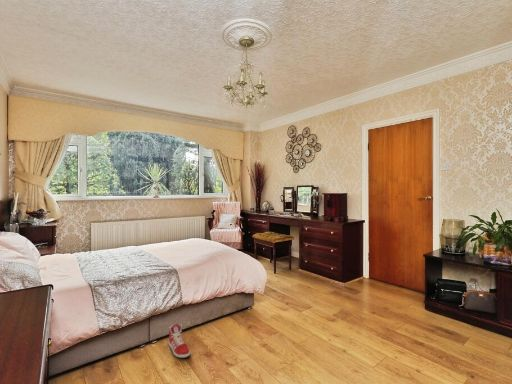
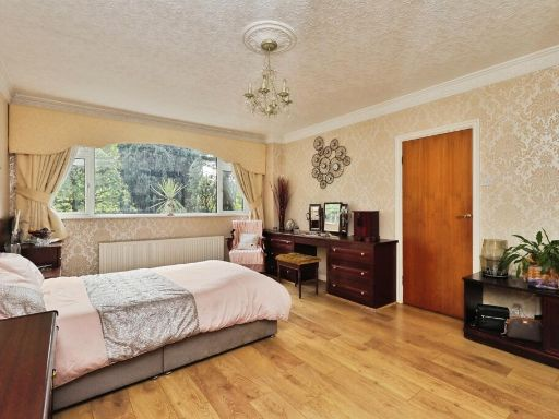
- sneaker (178, 339)
